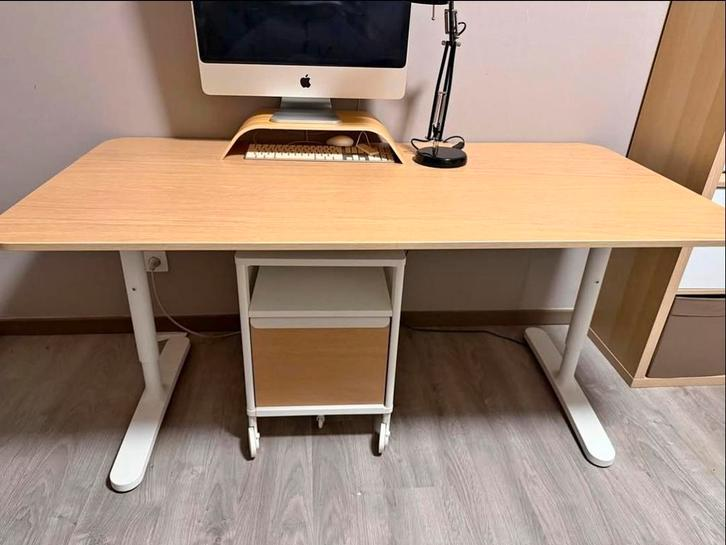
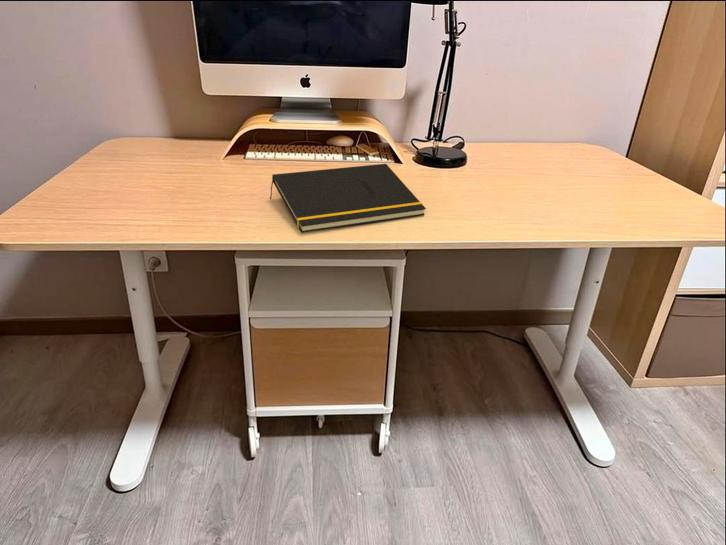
+ notepad (347, 194)
